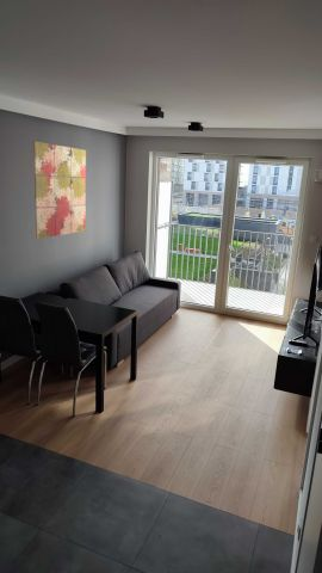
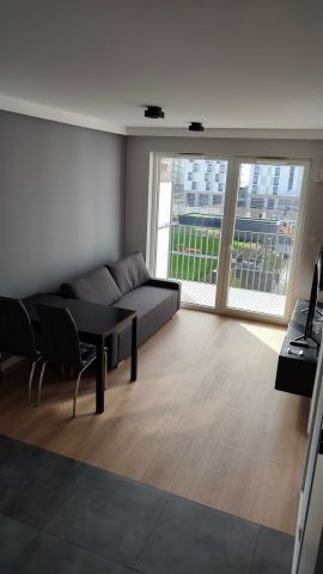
- wall art (62, 191)
